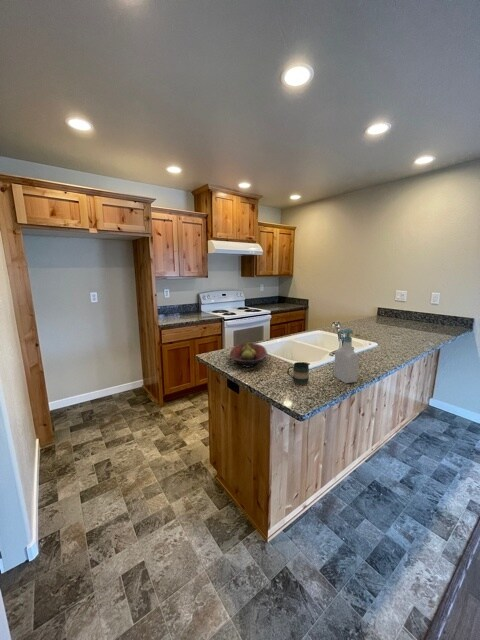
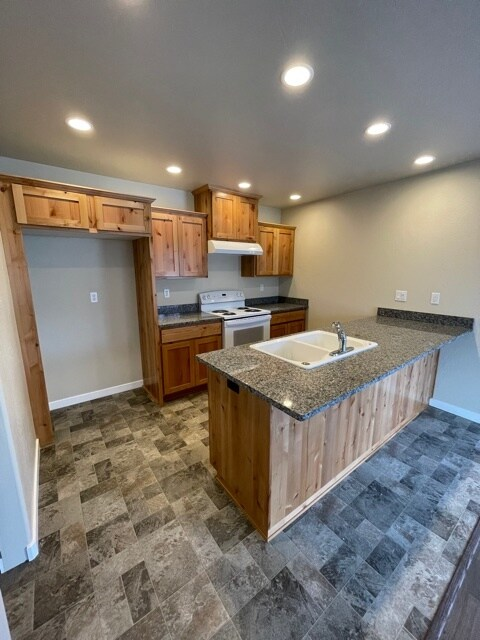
- soap bottle (345, 354)
- fruit bowl (248, 352)
- mug (297, 373)
